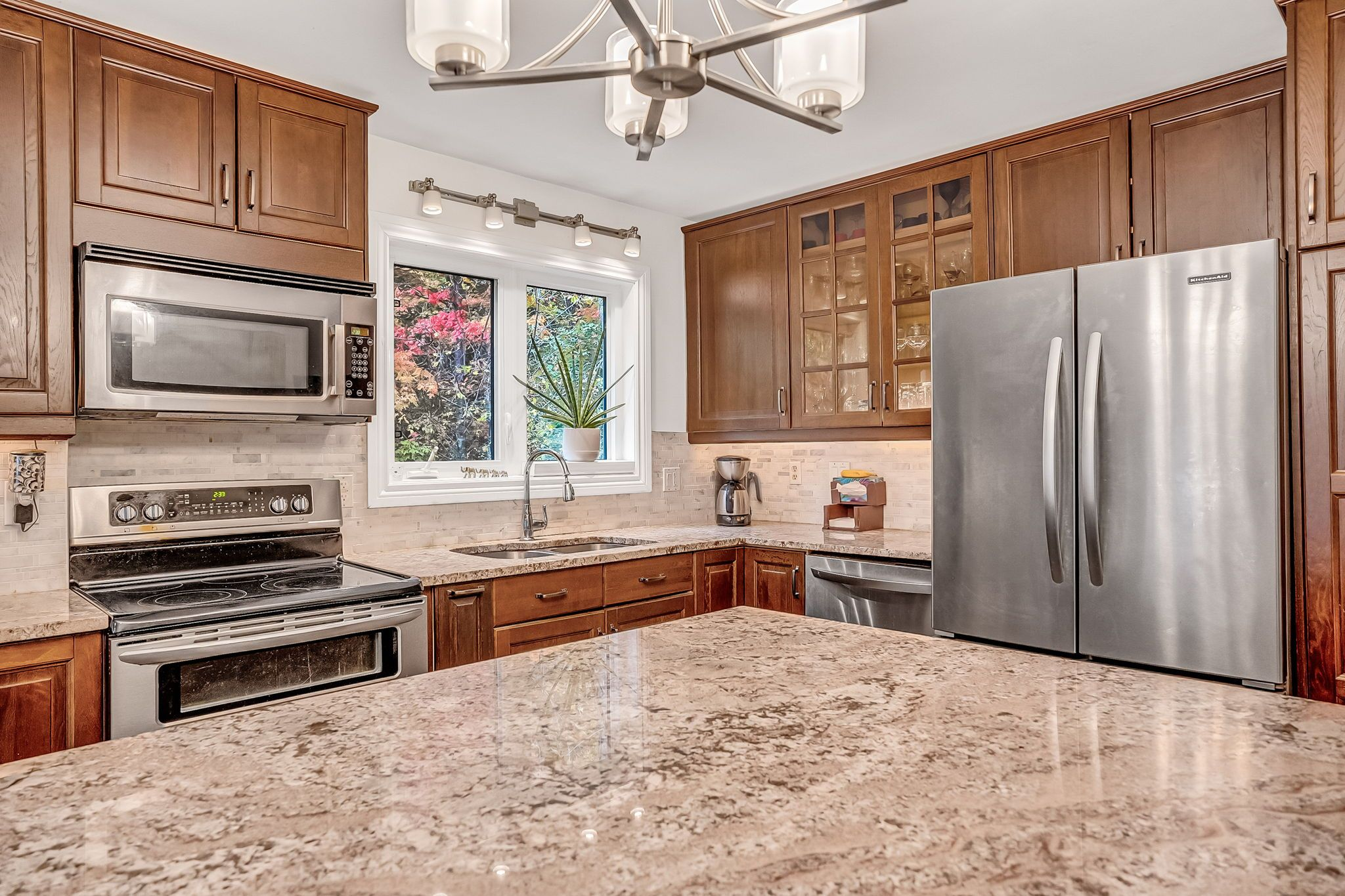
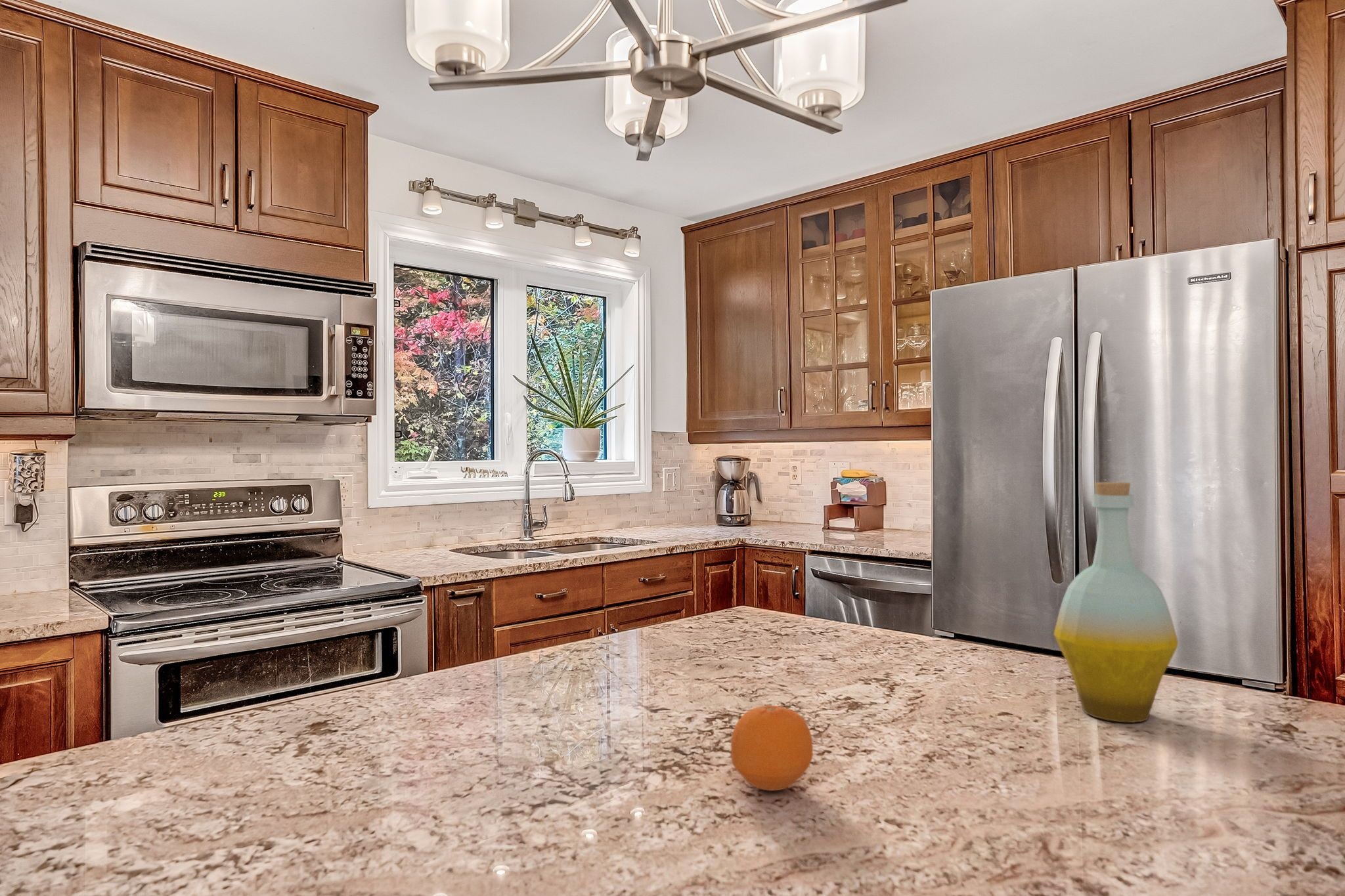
+ bottle (1114, 597)
+ fruit (771, 747)
